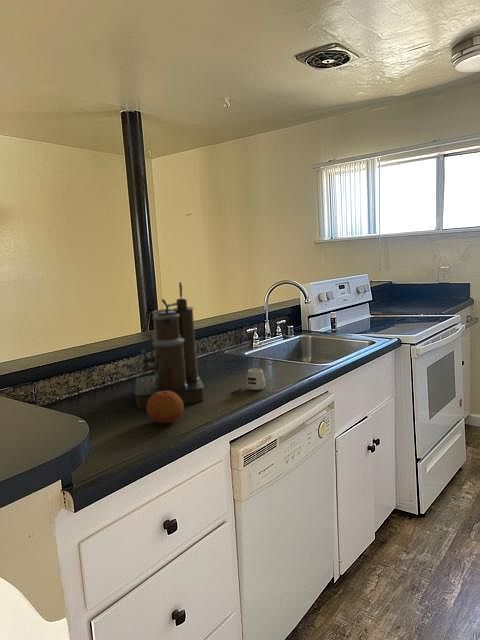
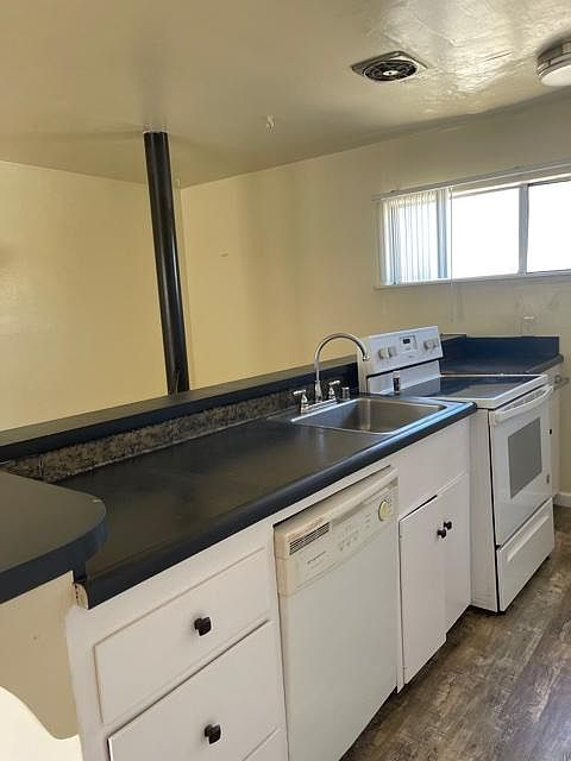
- fruit (165, 406)
- mug (251, 381)
- coffee maker (164, 340)
